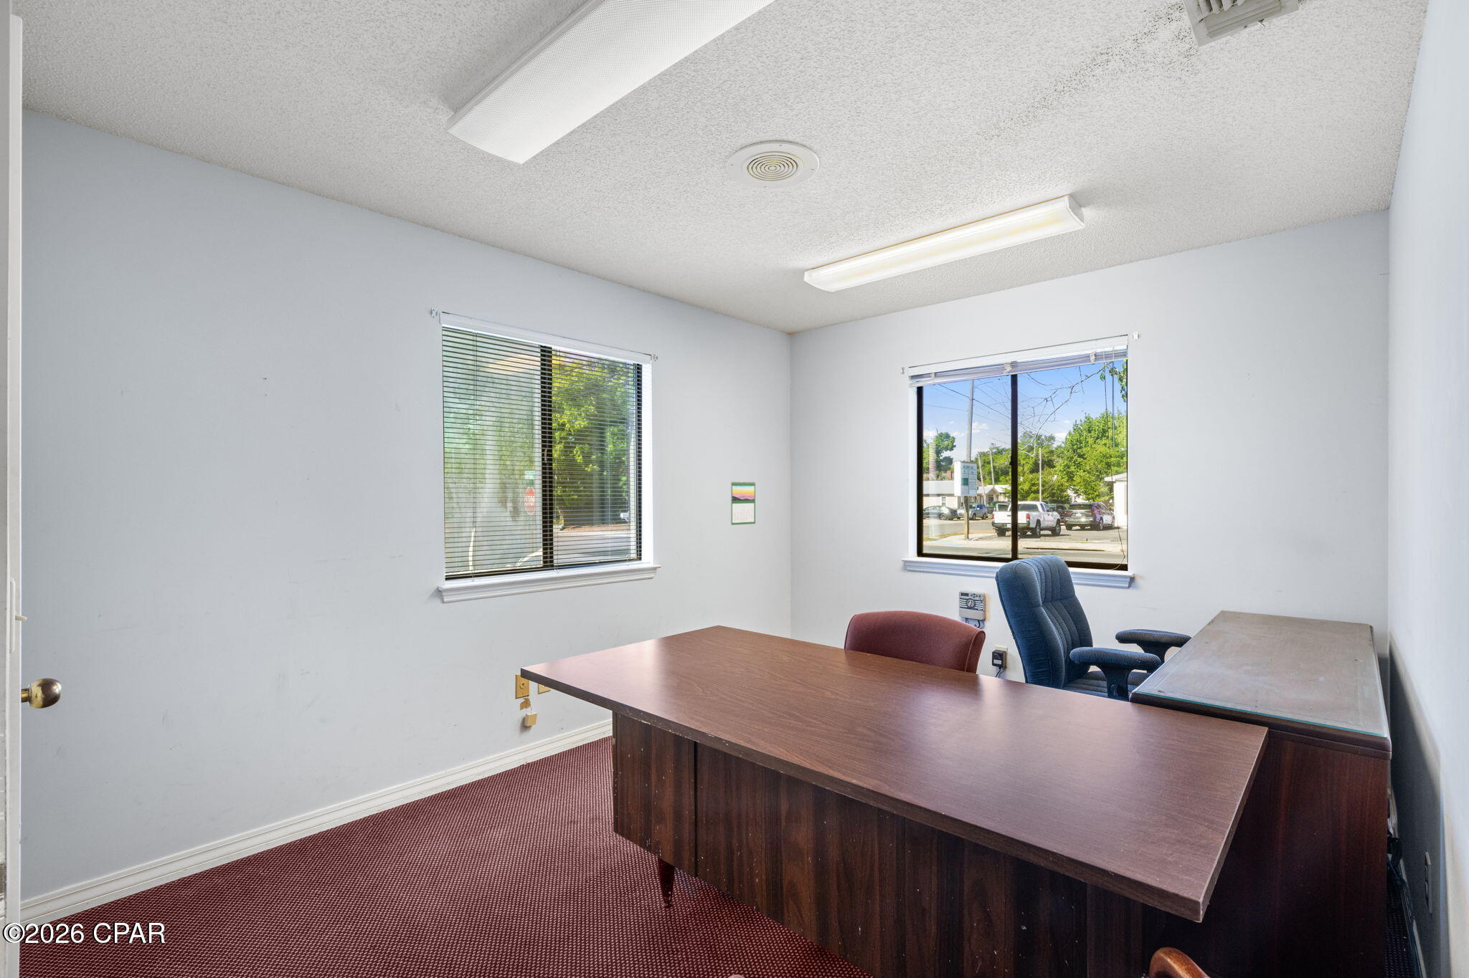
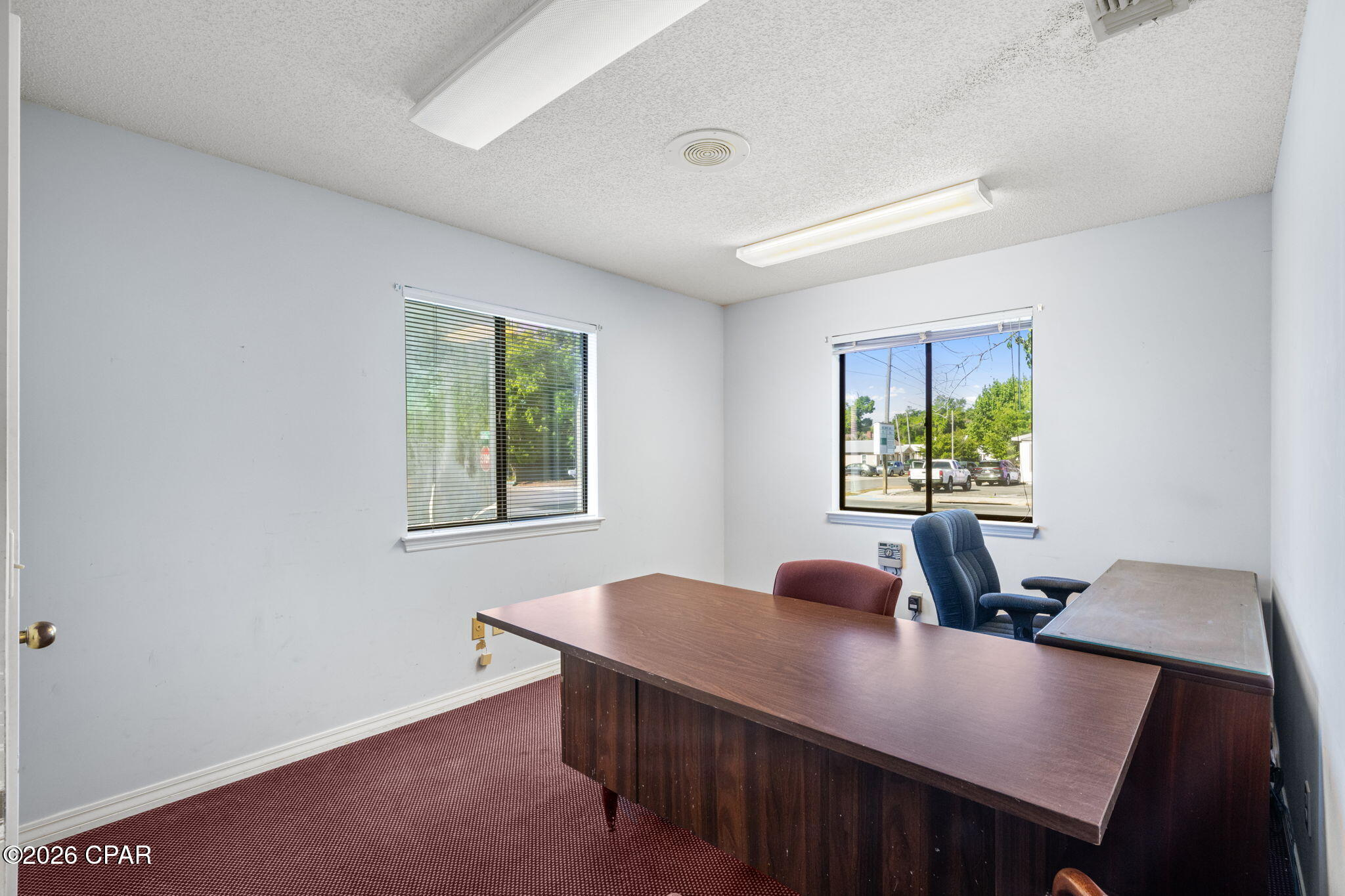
- calendar (743, 502)
